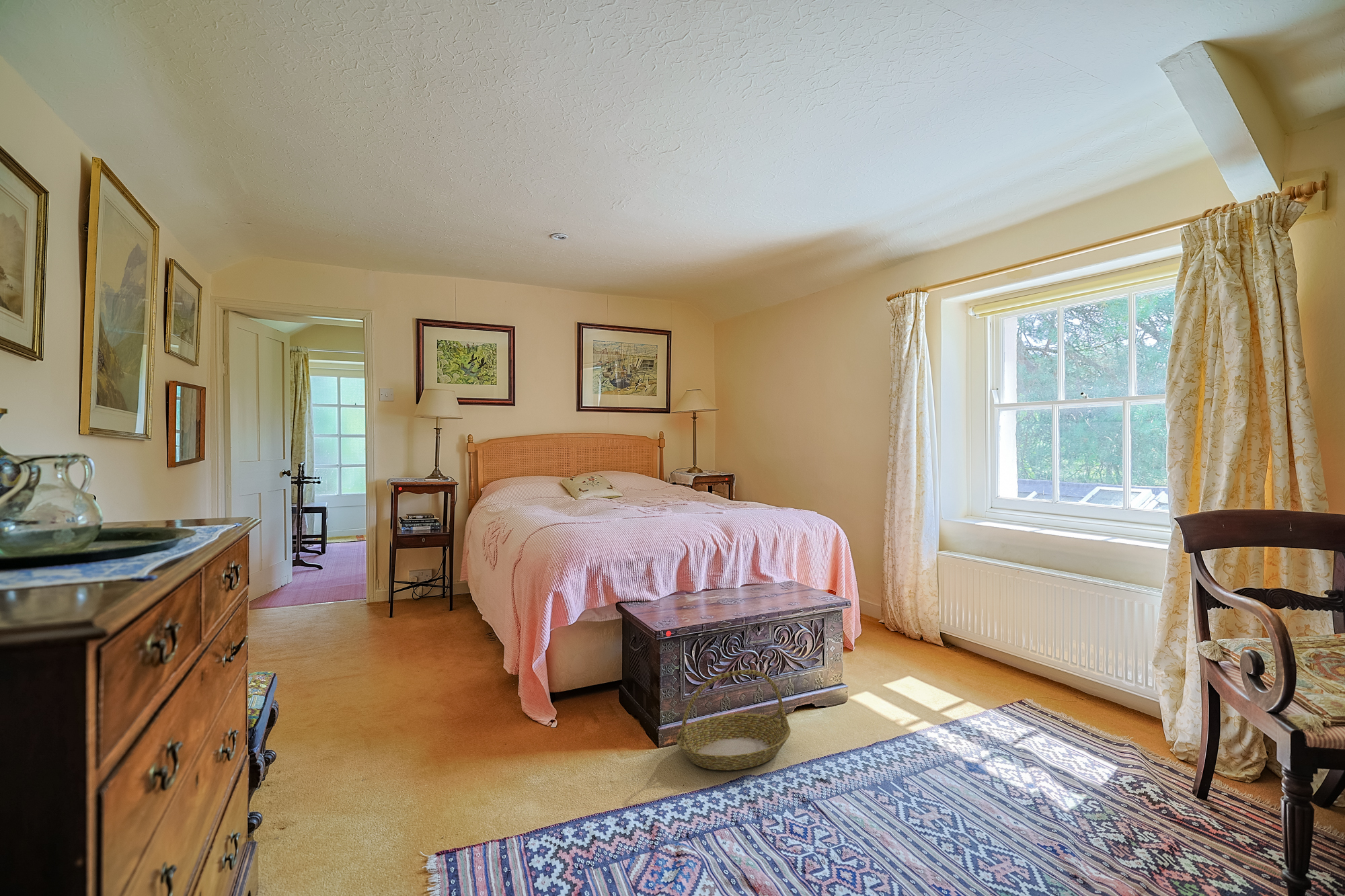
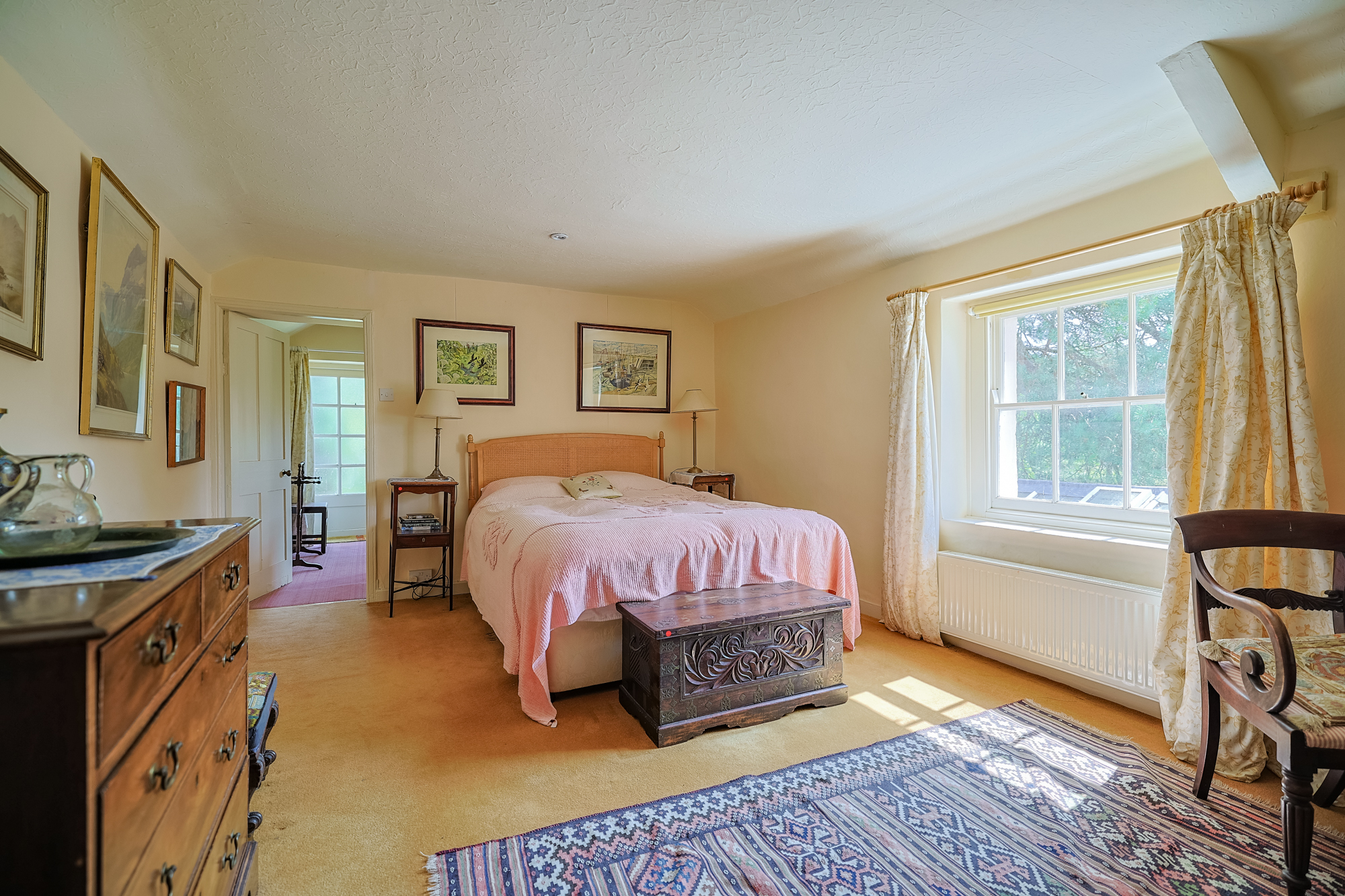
- basket (734, 714)
